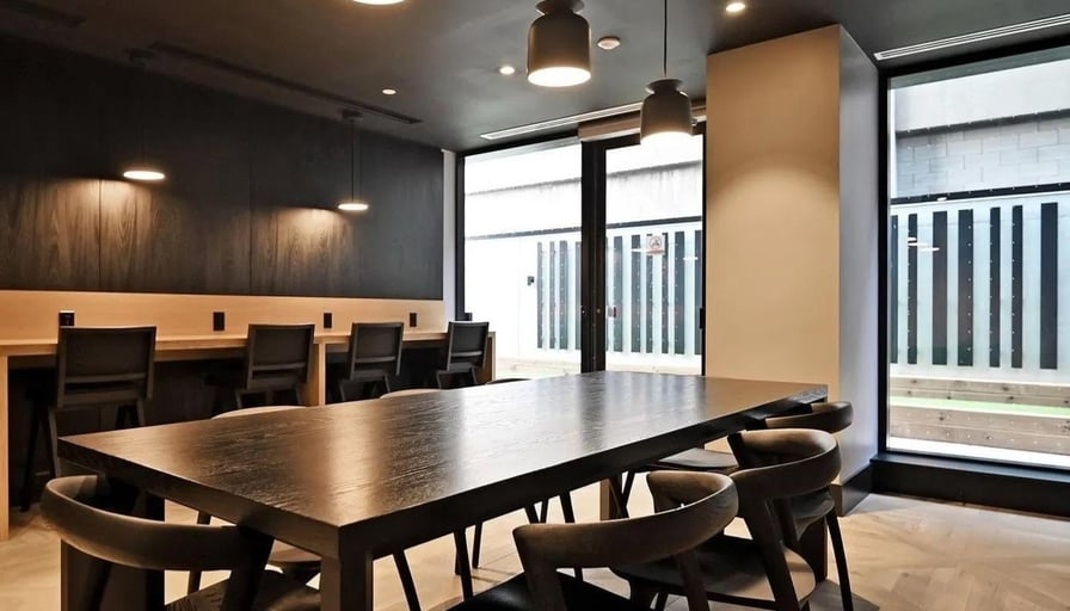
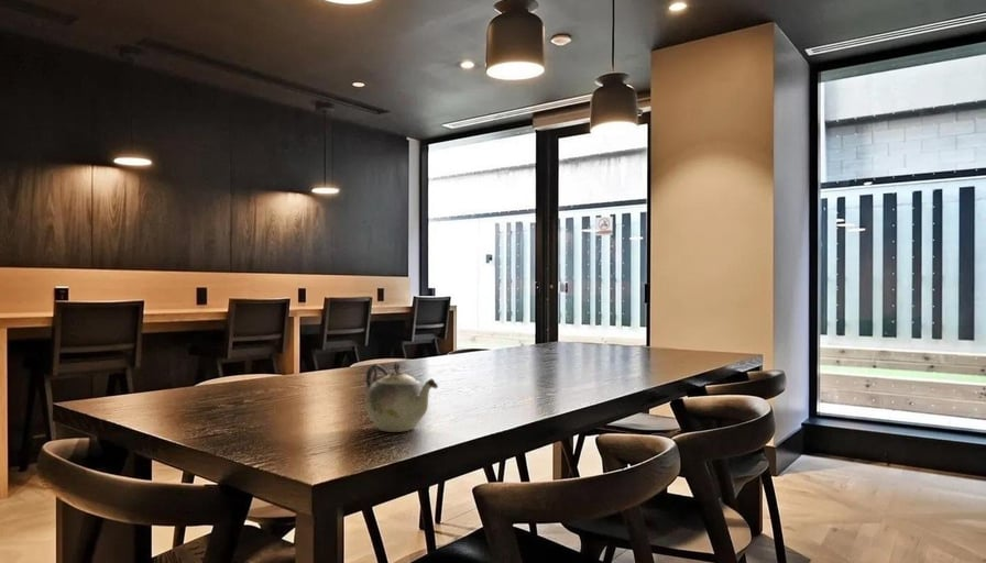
+ teapot (399, 395)
